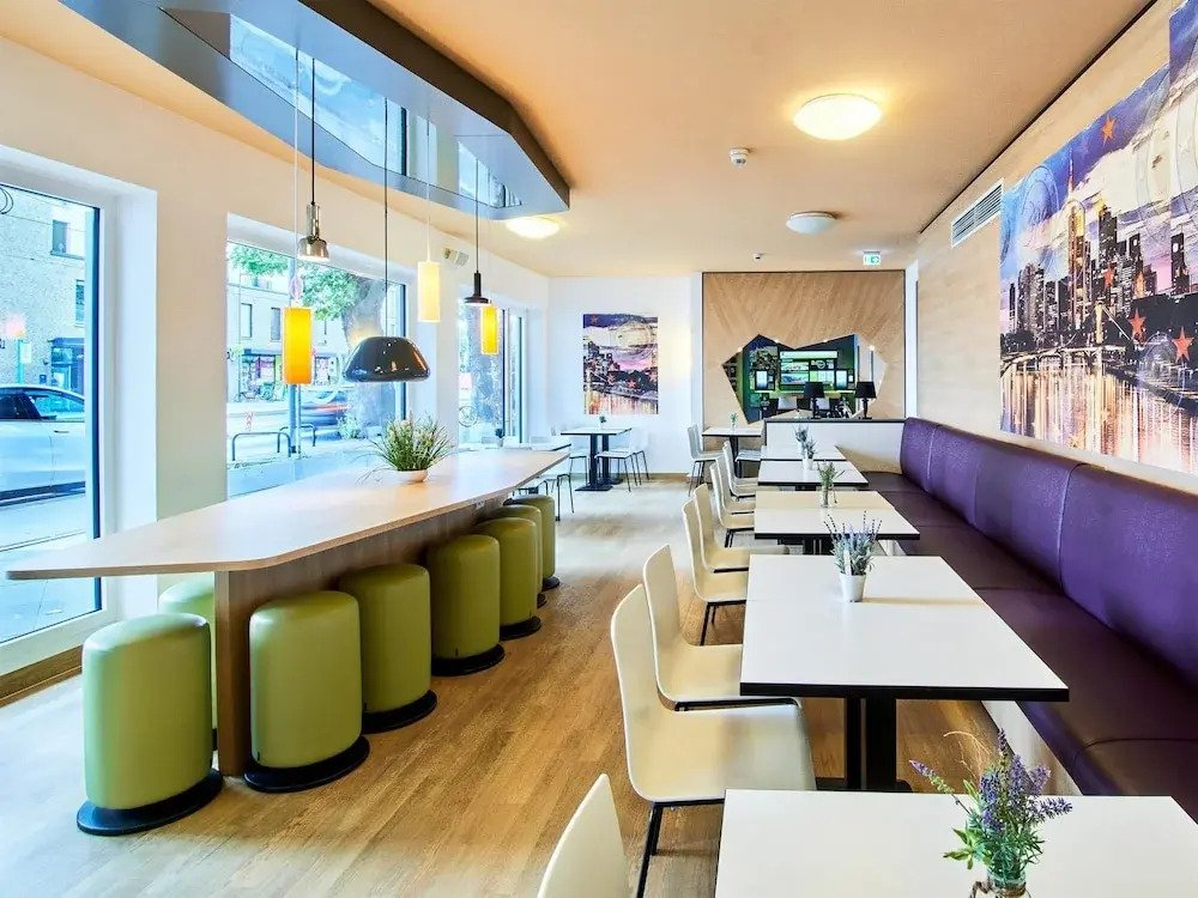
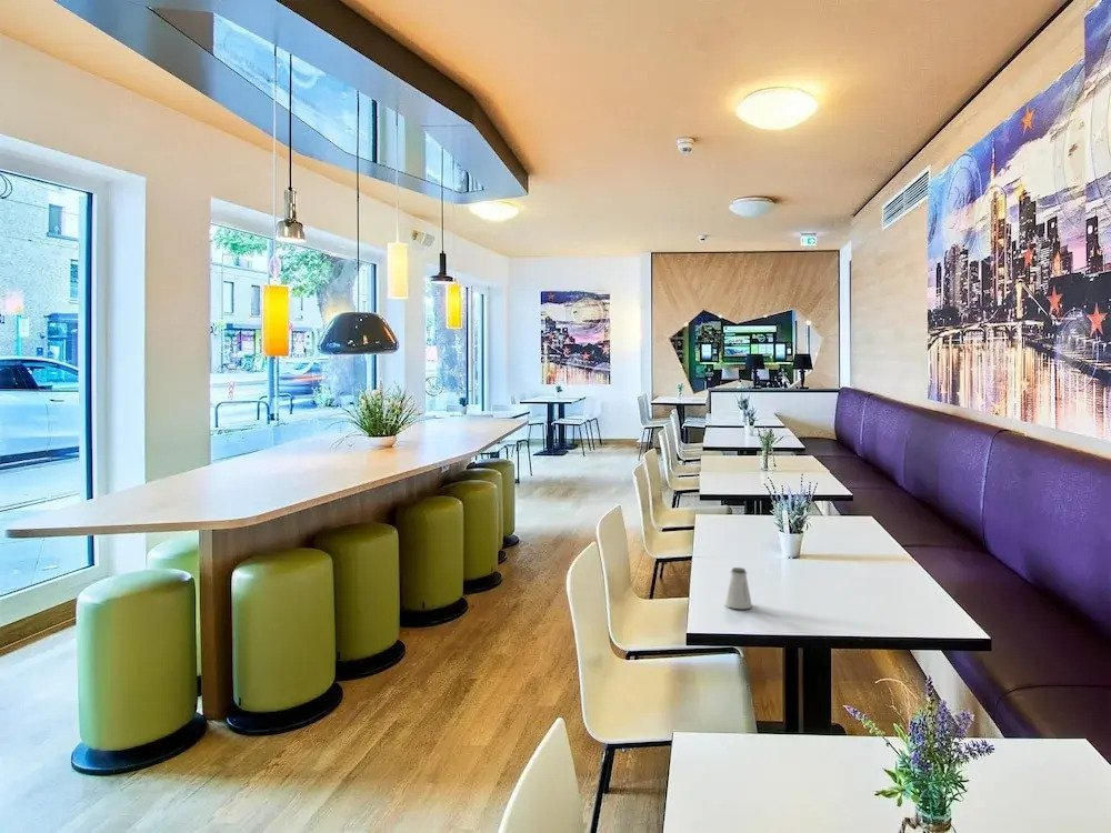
+ saltshaker (738, 586)
